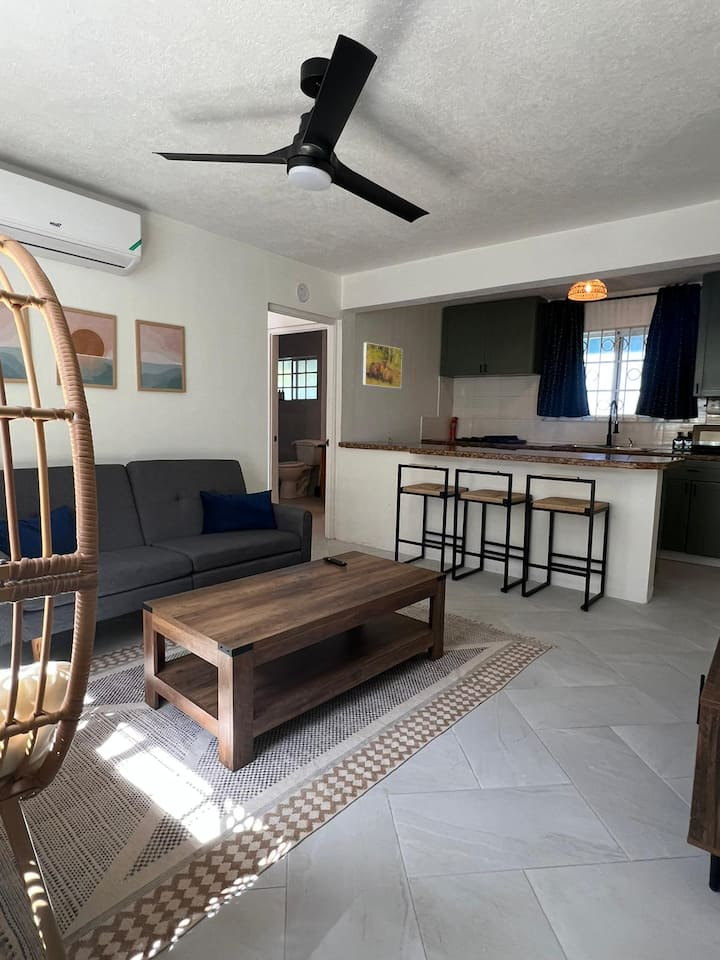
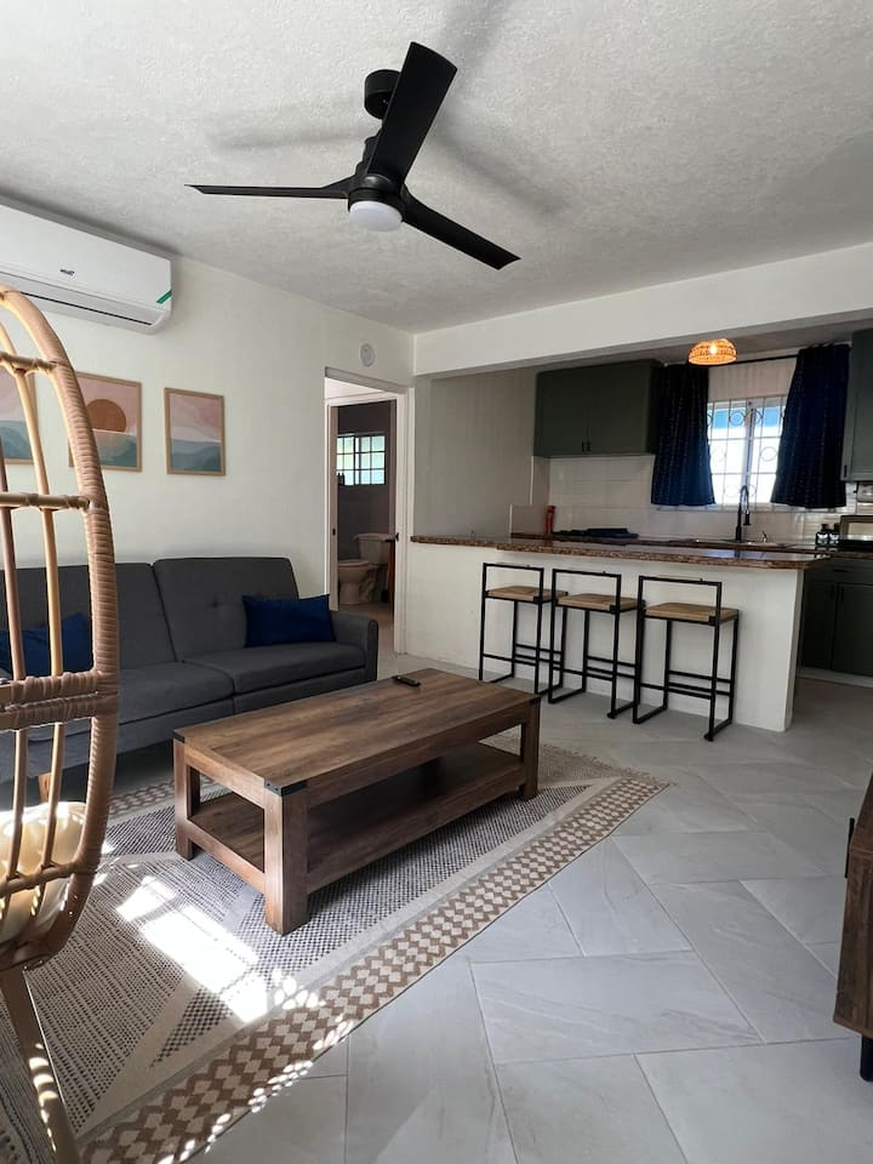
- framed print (383, 366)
